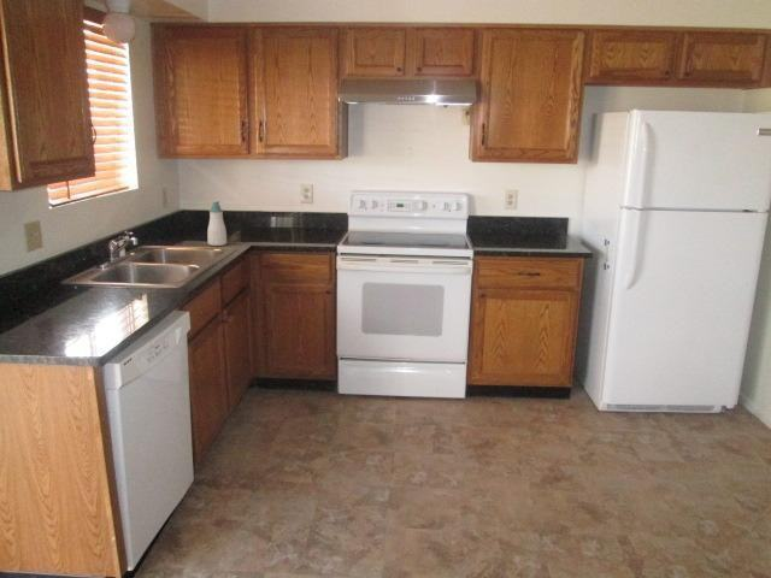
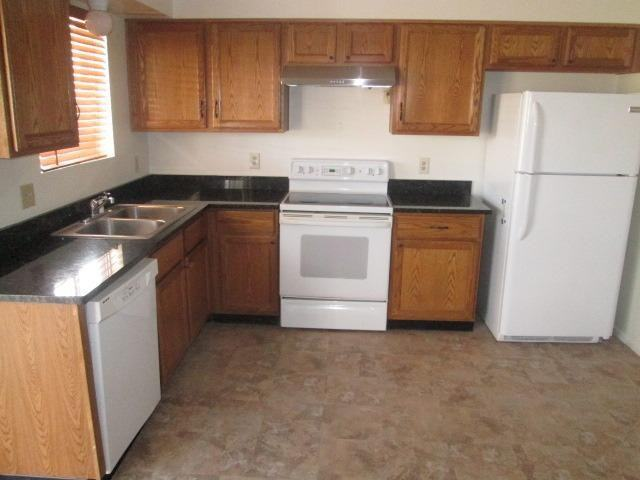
- soap bottle (216, 223)
